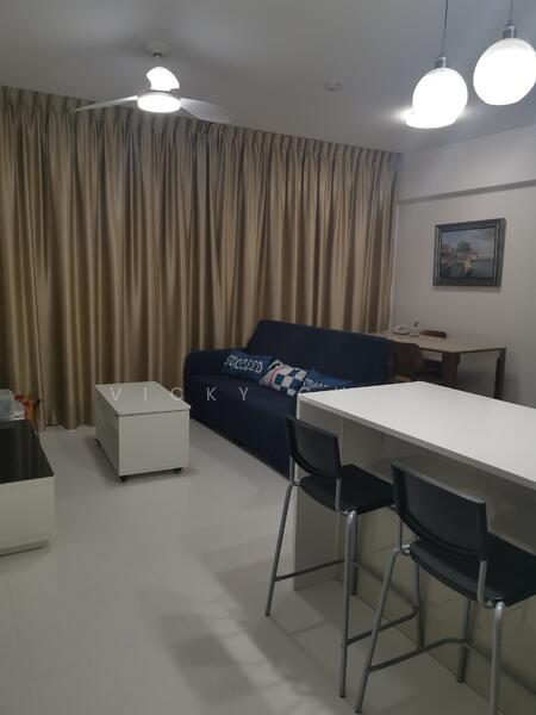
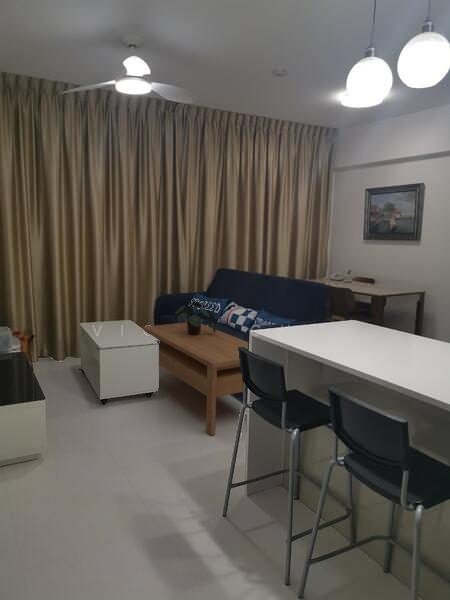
+ potted plant (195, 318)
+ coffee table (201, 369)
